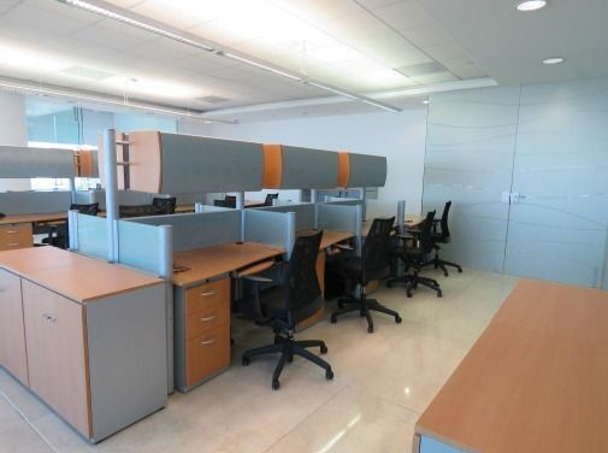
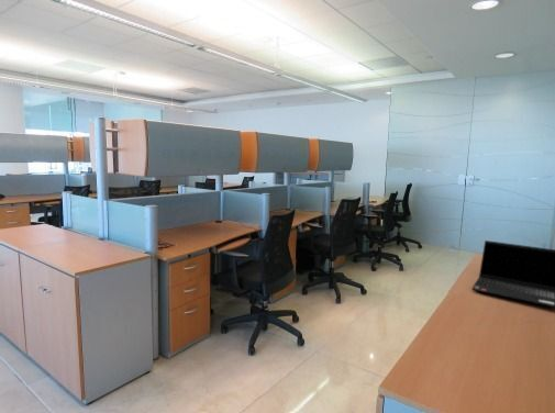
+ laptop computer (517, 270)
